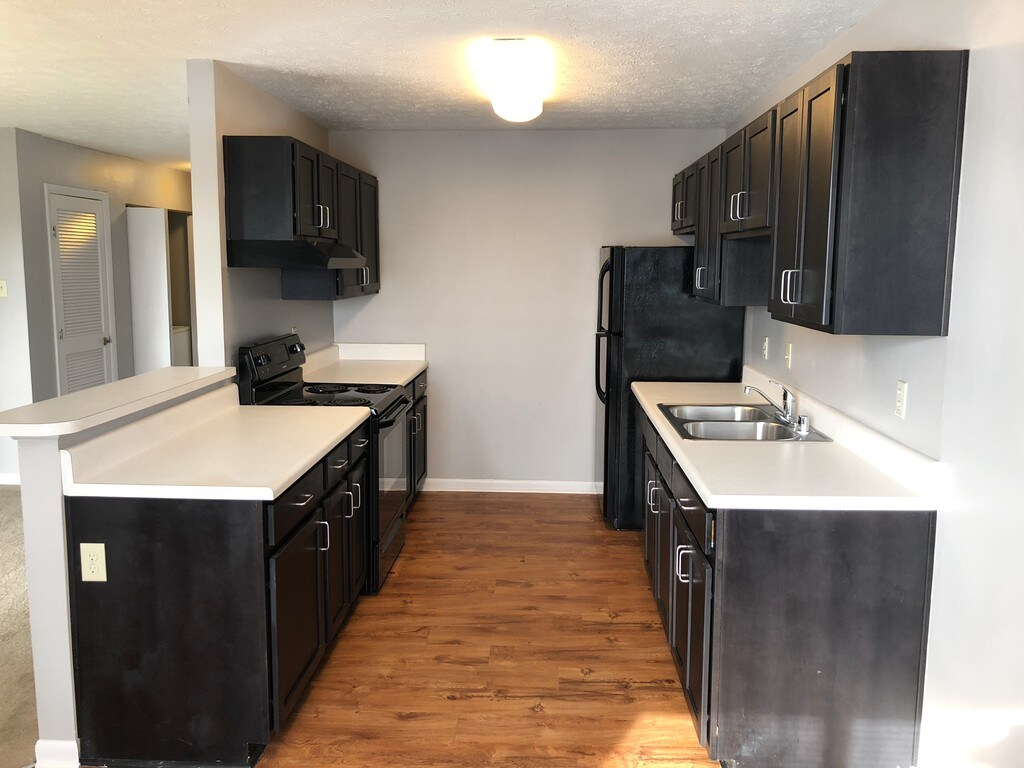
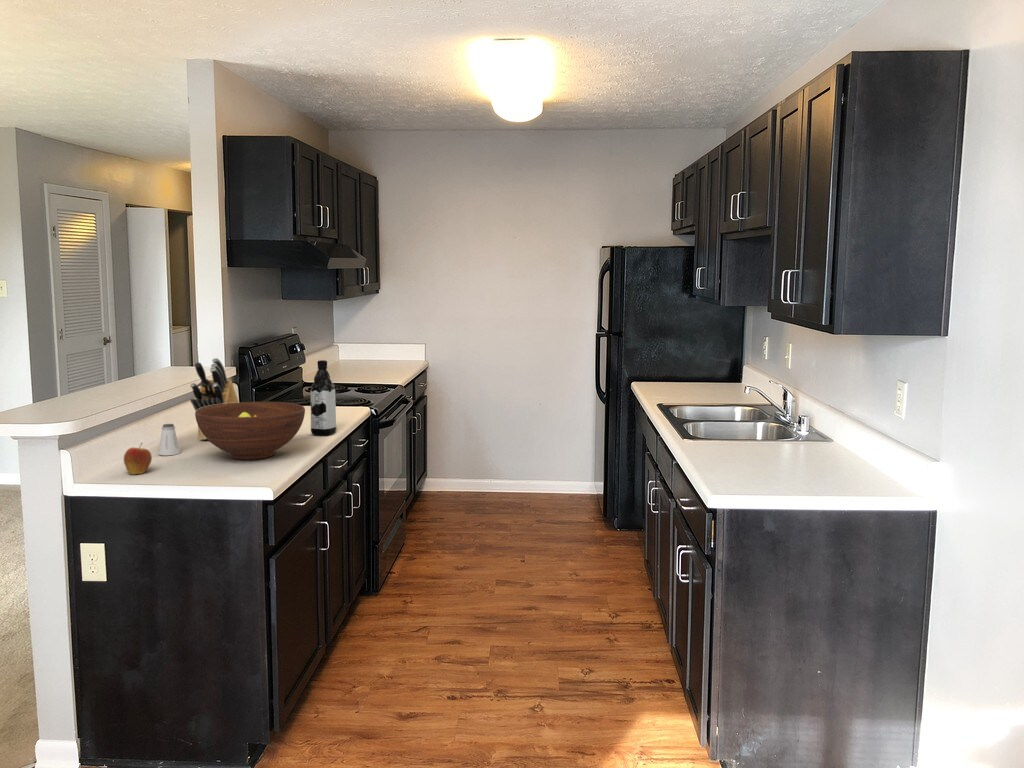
+ water bottle (322, 397)
+ knife block (218, 396)
+ apple (137, 458)
+ fruit bowl (251, 432)
+ saltshaker (168, 438)
